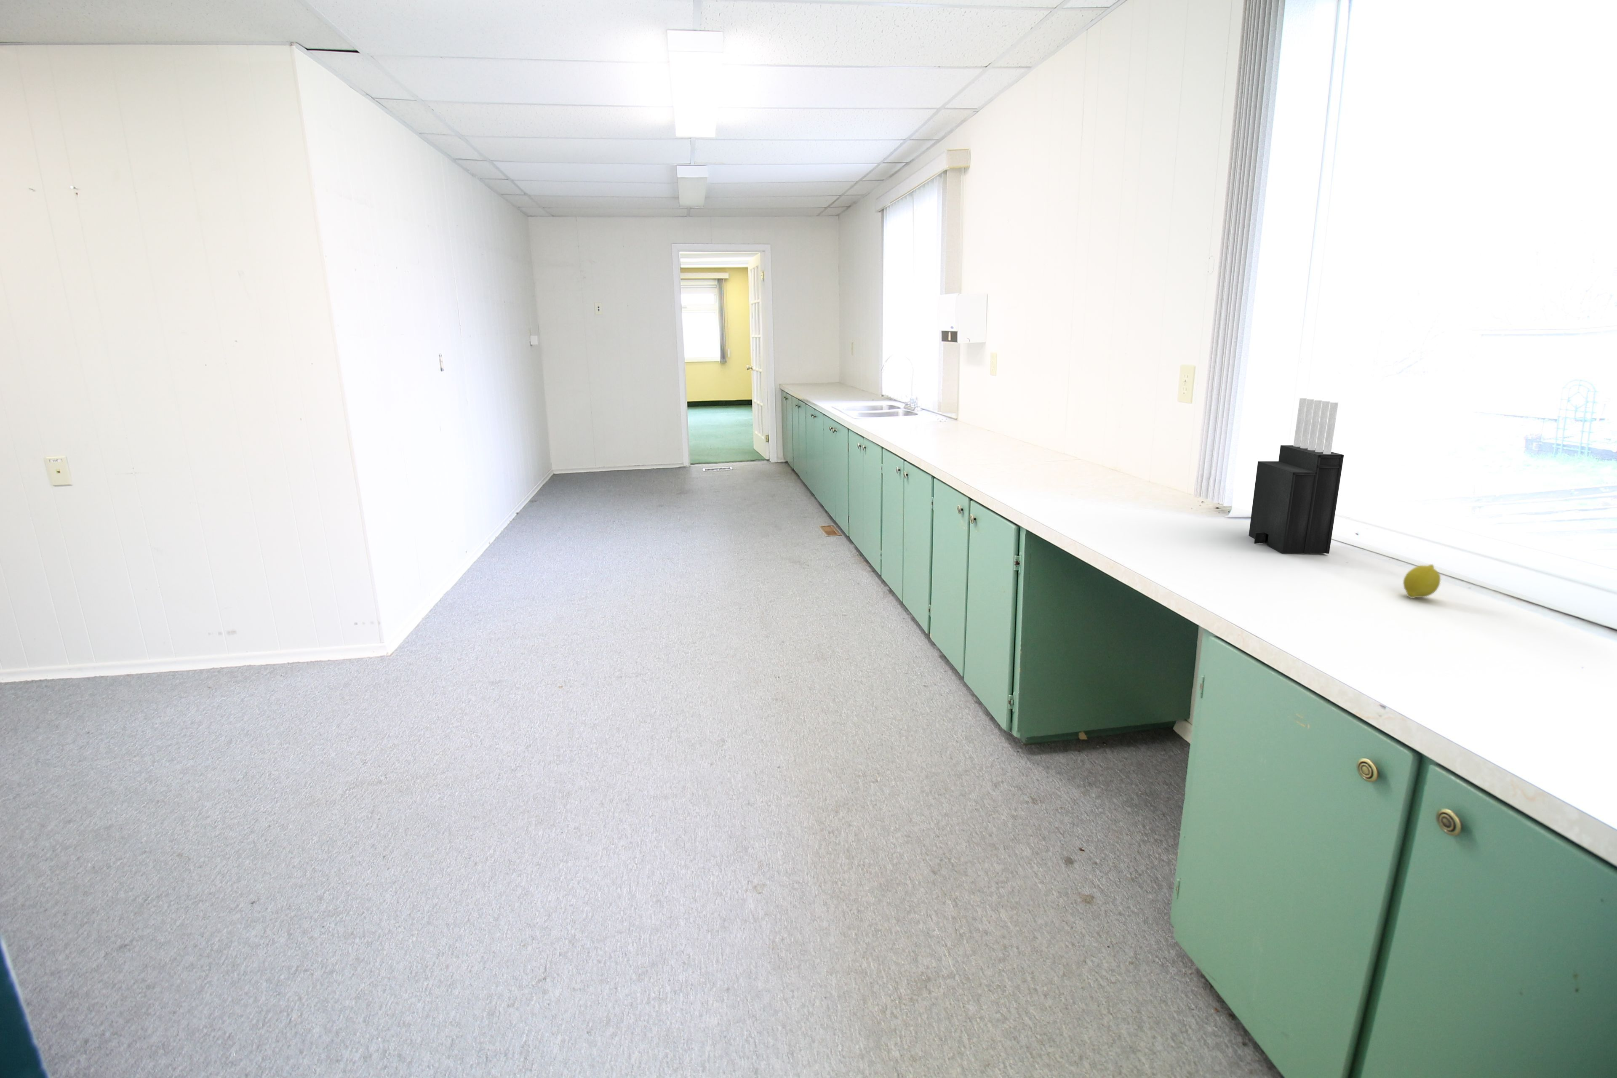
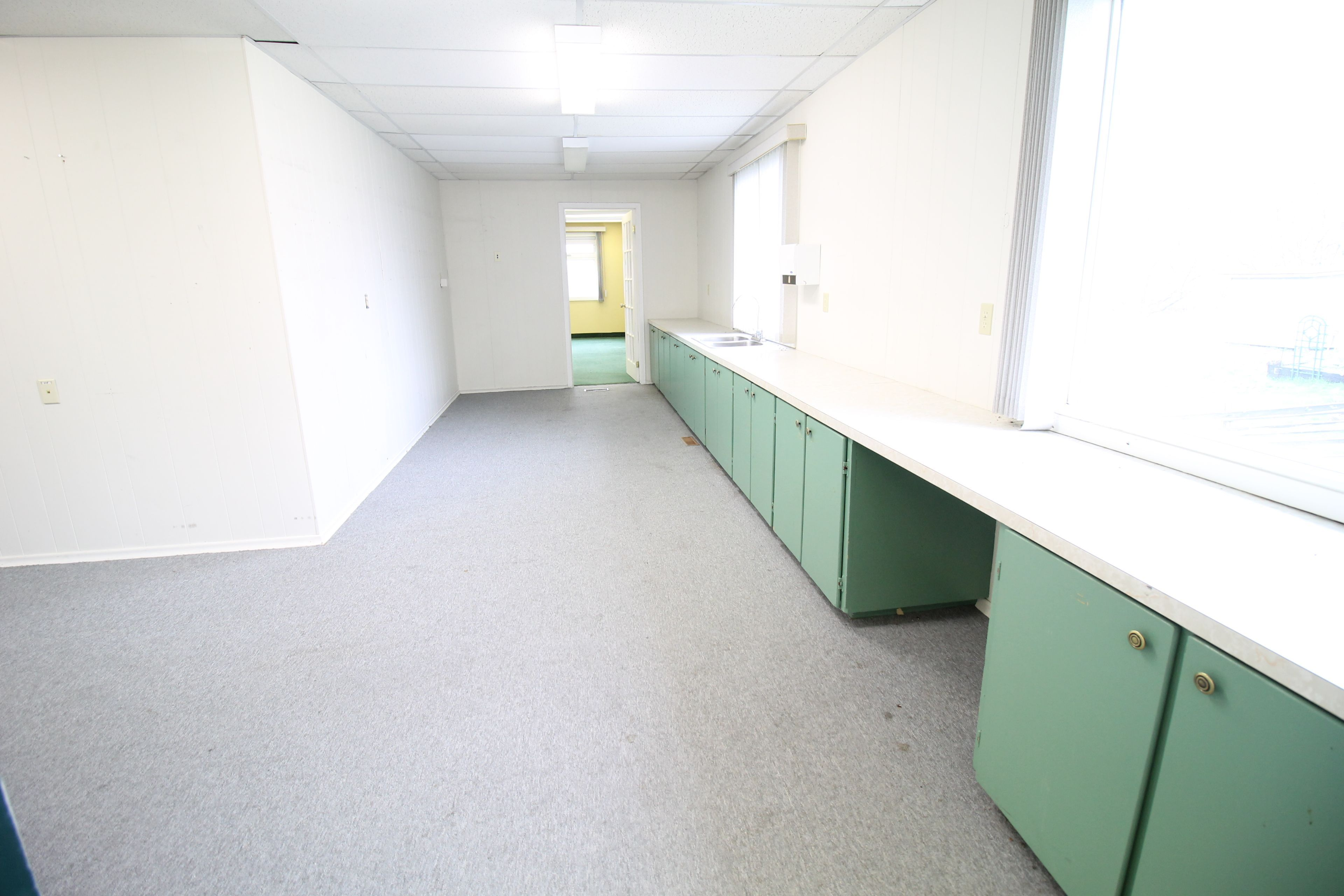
- knife block (1291, 474)
- fruit (1422, 581)
